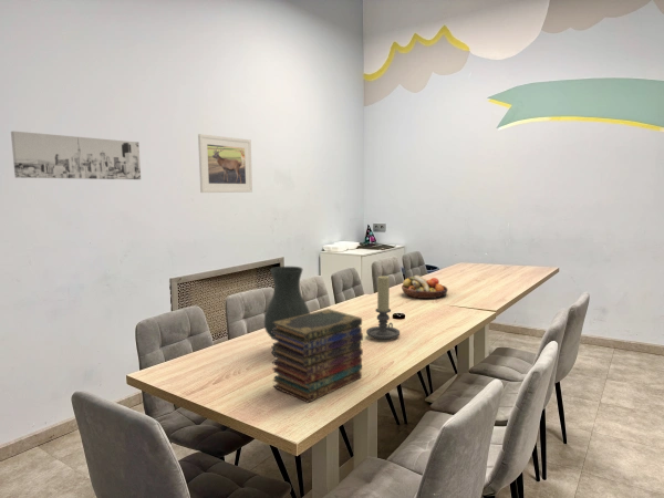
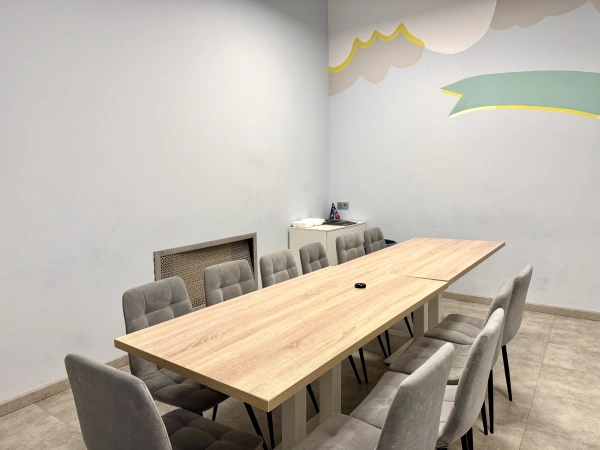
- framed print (227, 165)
- vase (287, 310)
- book stack (318, 351)
- candle holder (384, 305)
- fruit bowl (424, 284)
- wall art (82, 157)
